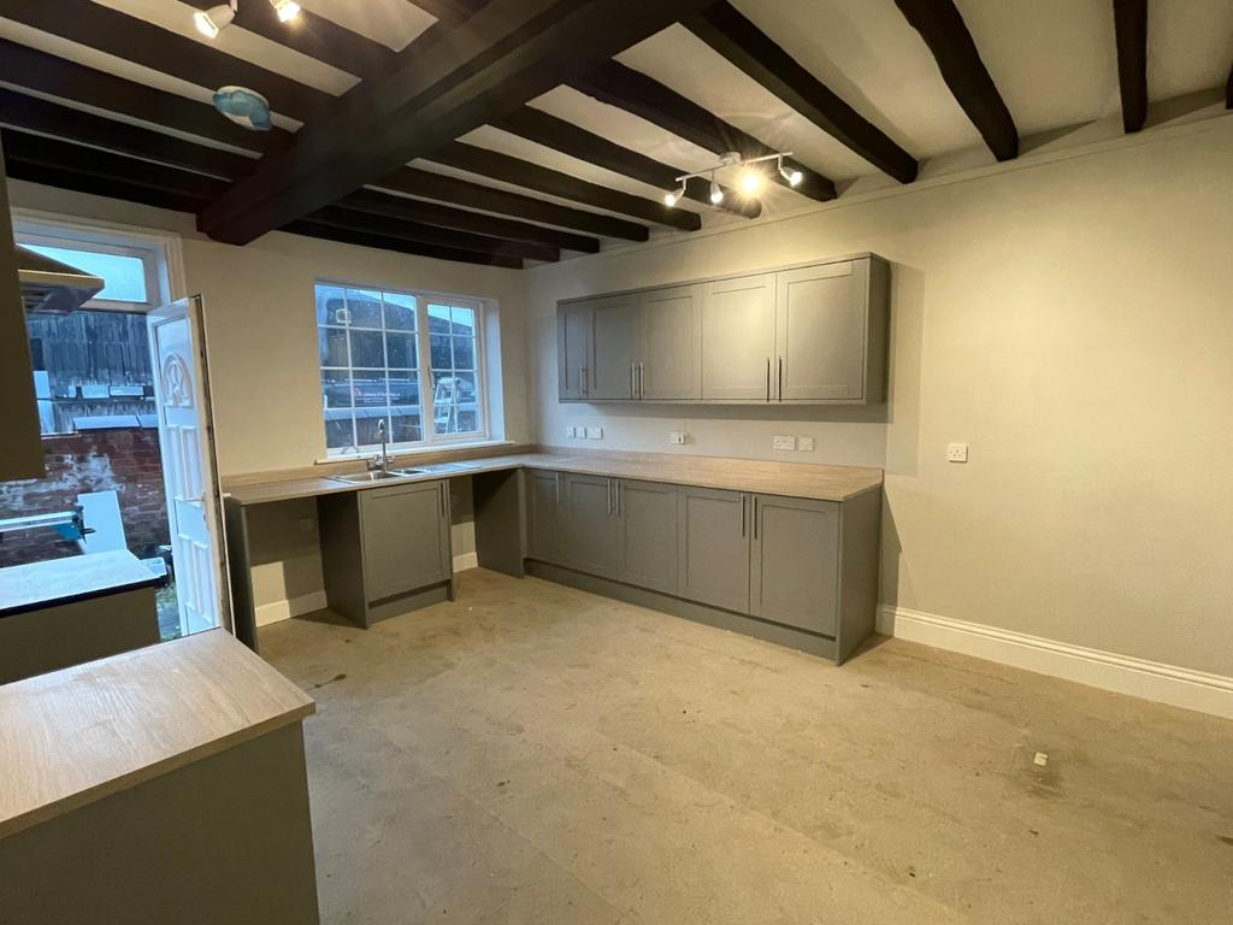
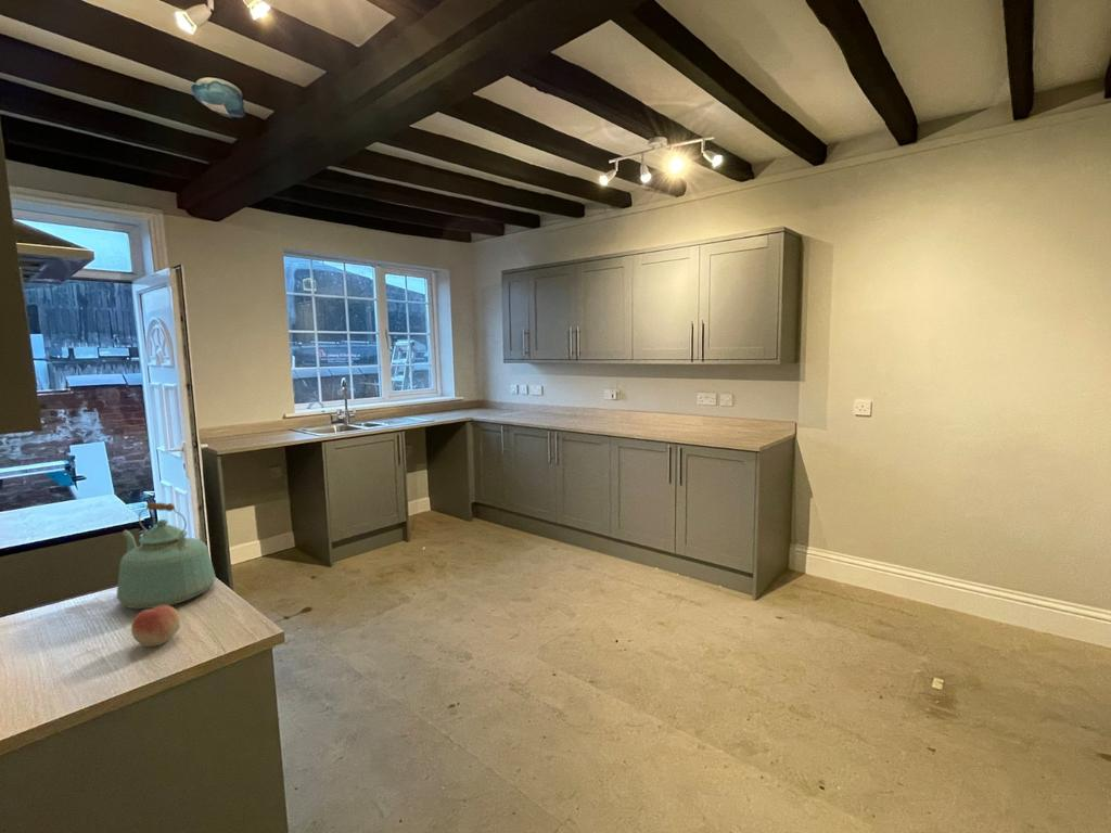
+ fruit (155, 625)
+ kettle (158, 548)
